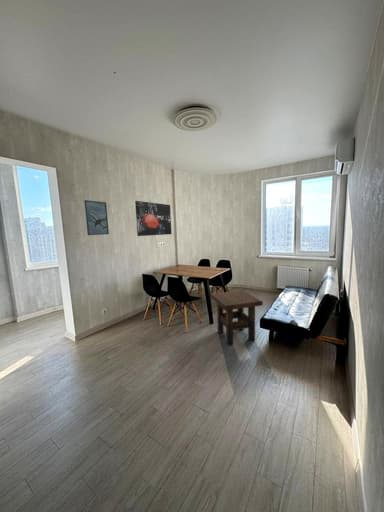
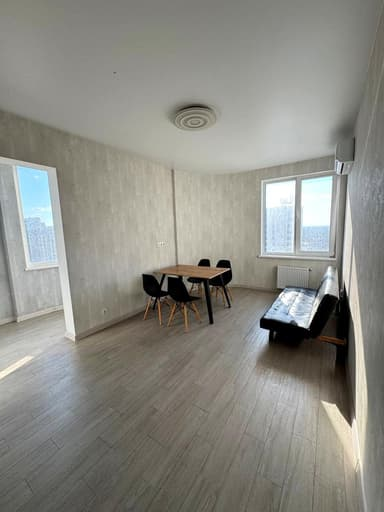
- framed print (97, 218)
- wall art (155, 219)
- side table (235, 316)
